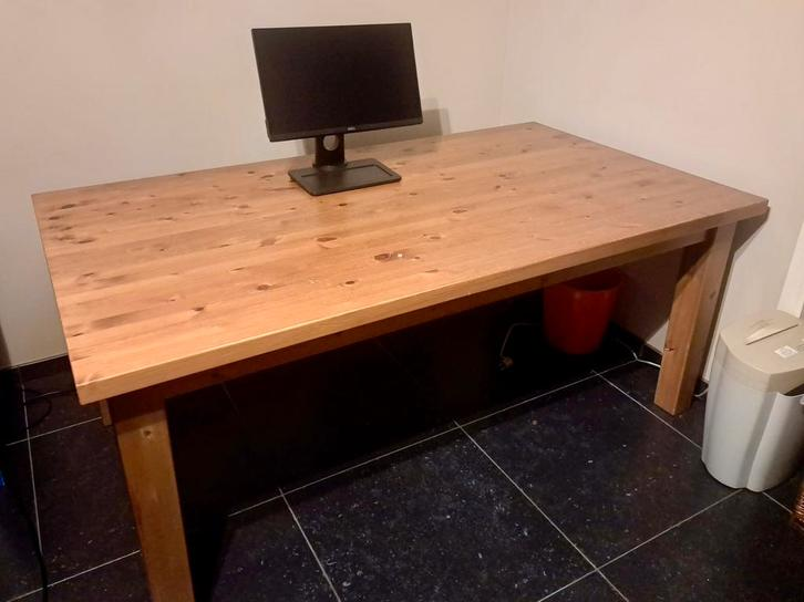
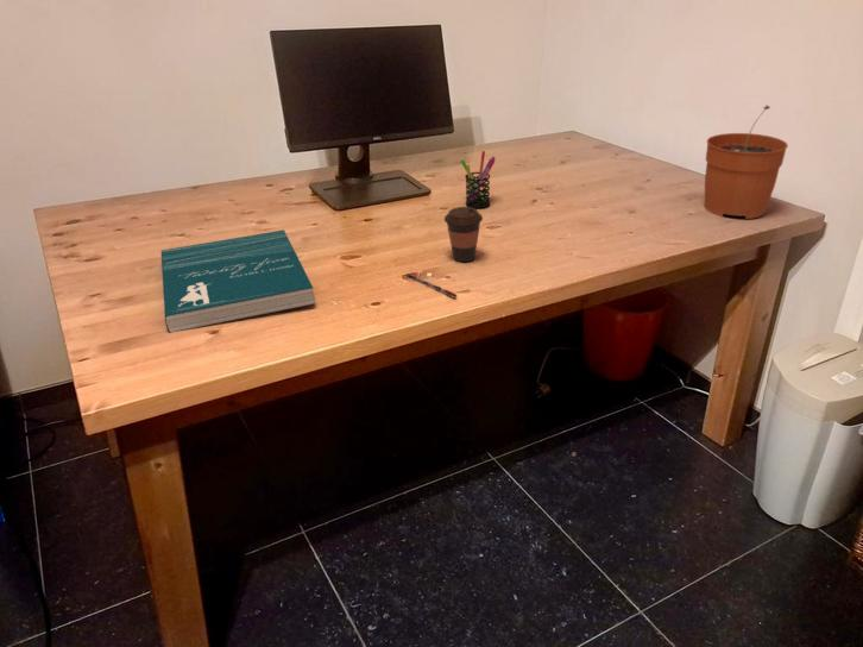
+ coffee cup (464, 234)
+ pen holder (474, 178)
+ book (232, 275)
+ plant pot (743, 159)
+ pen (430, 284)
